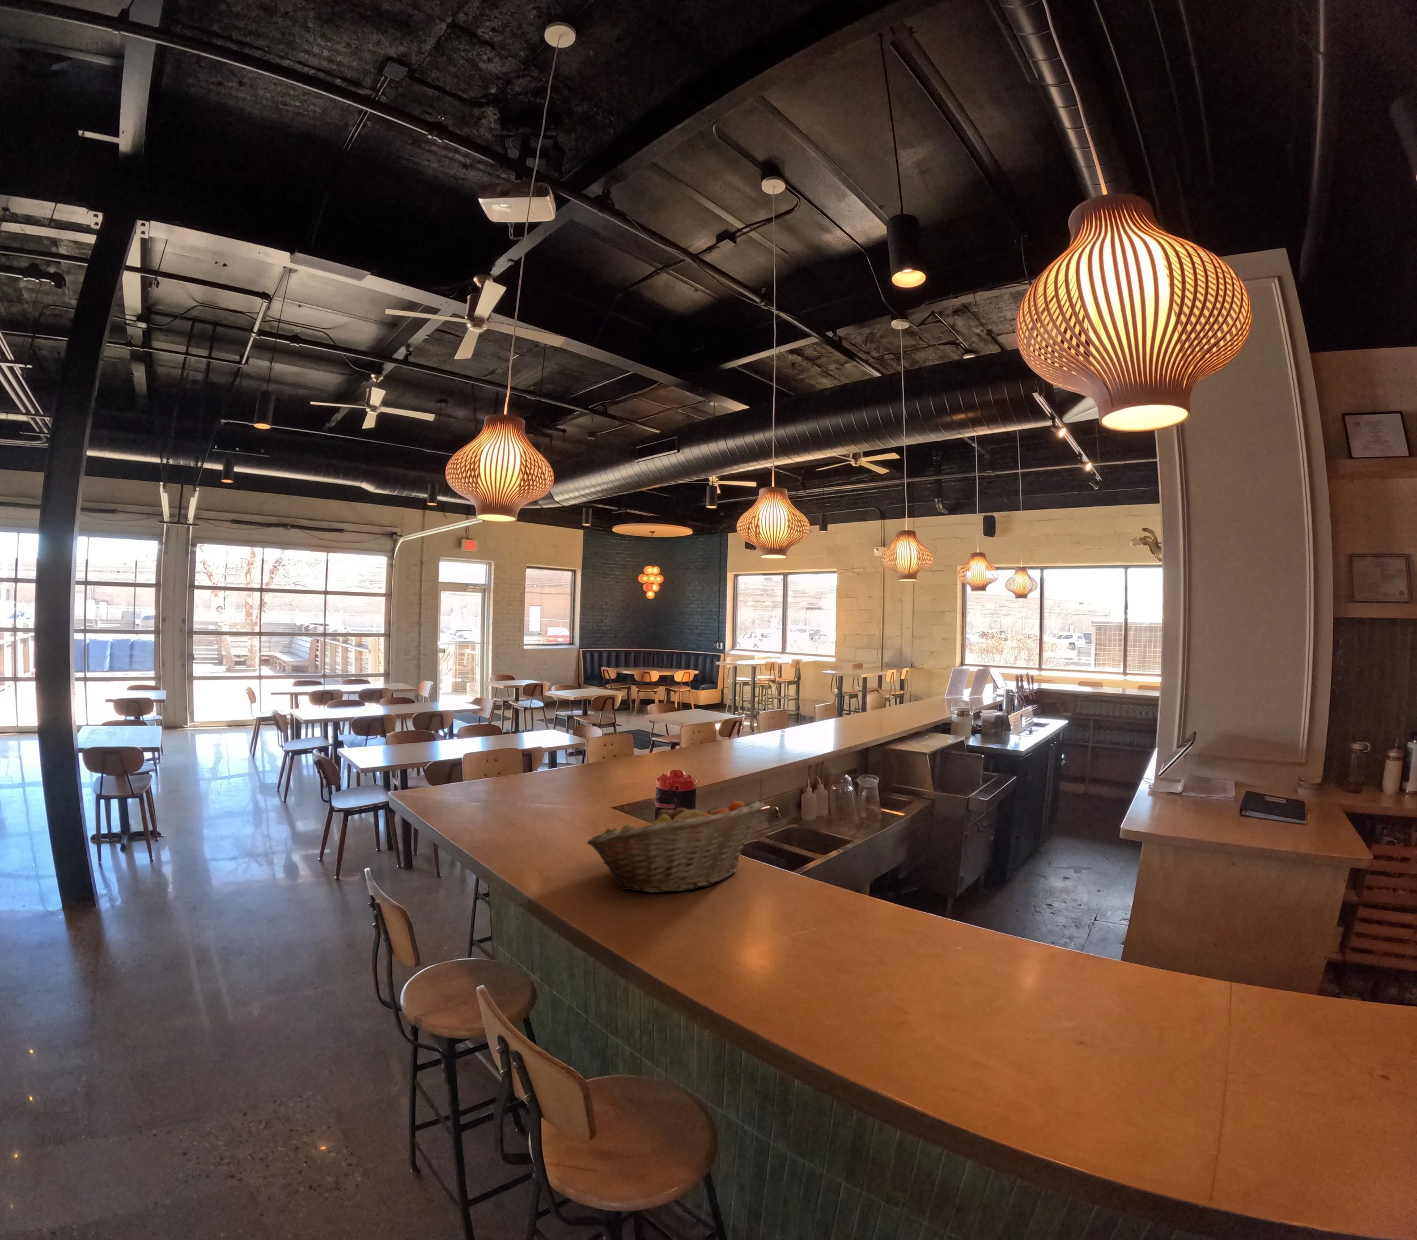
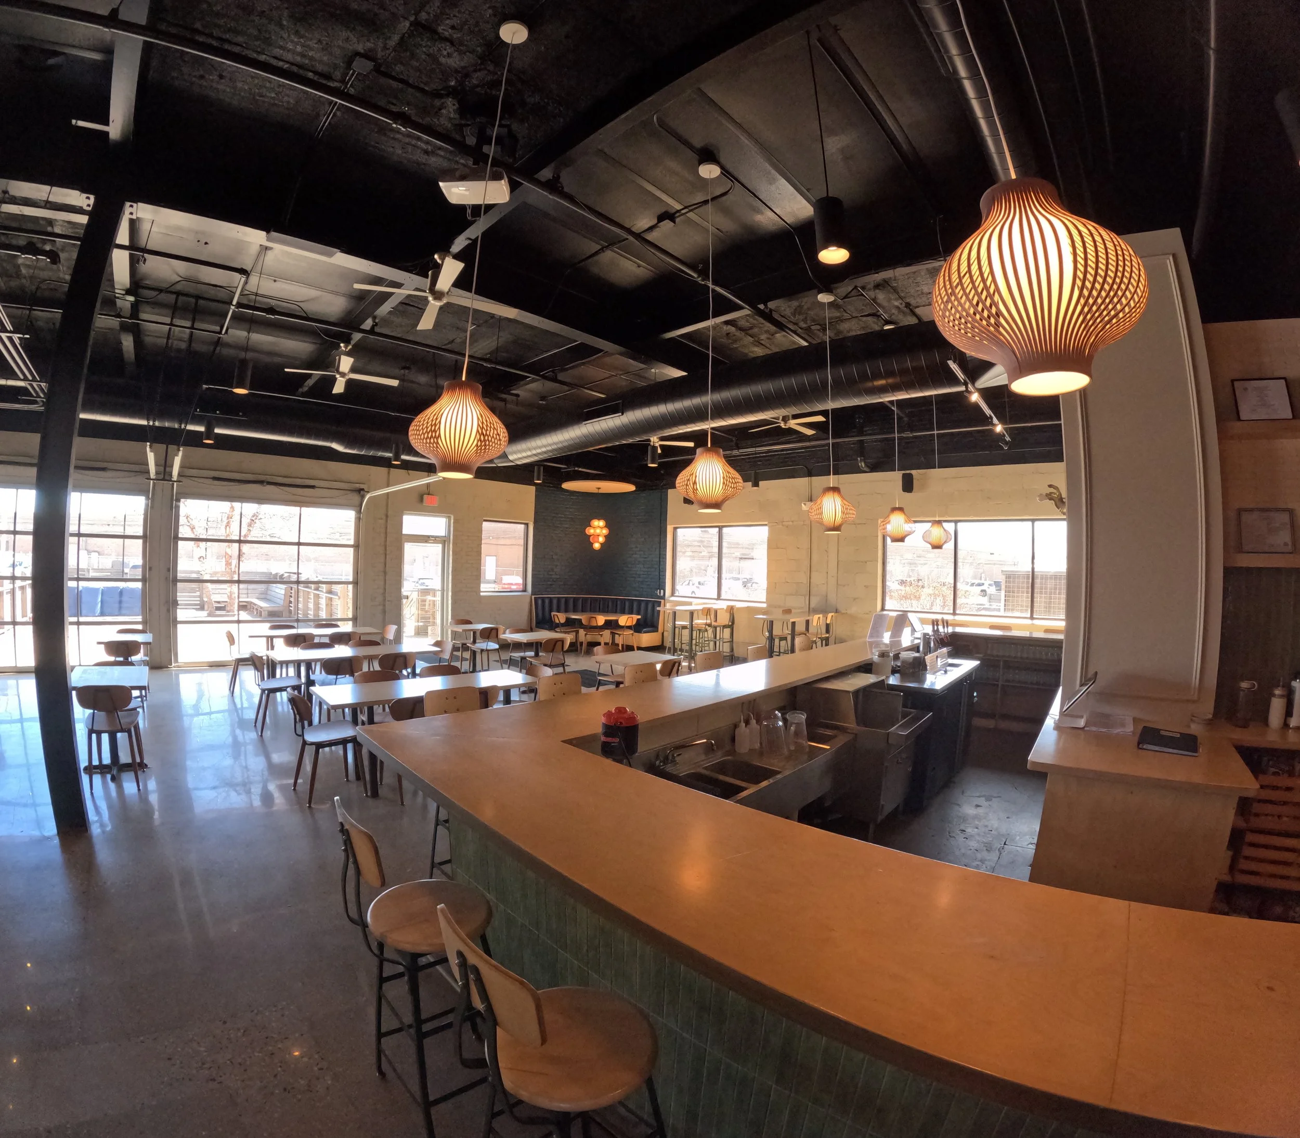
- fruit basket (680, 836)
